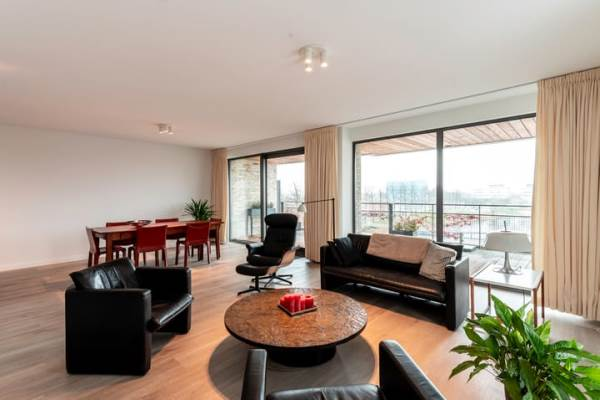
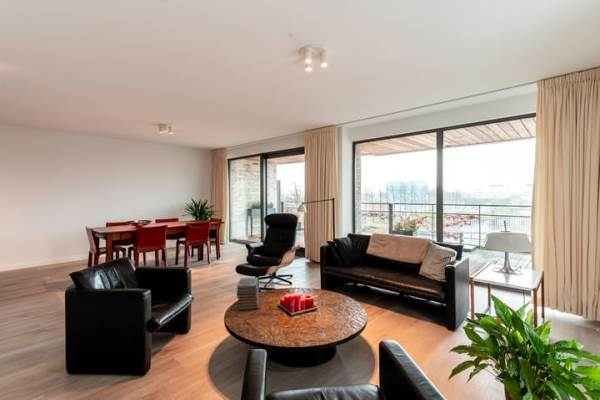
+ book stack (248, 292)
